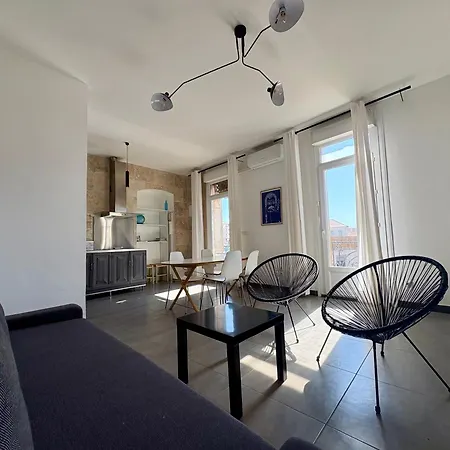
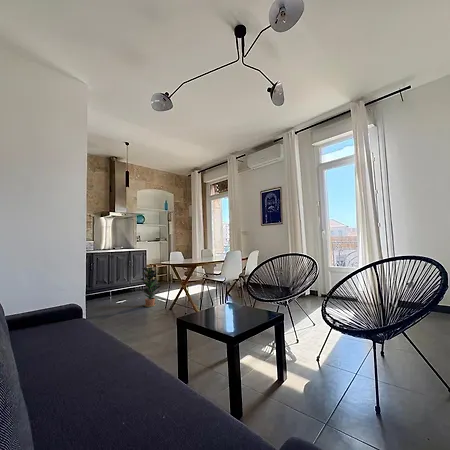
+ potted plant (151, 285)
